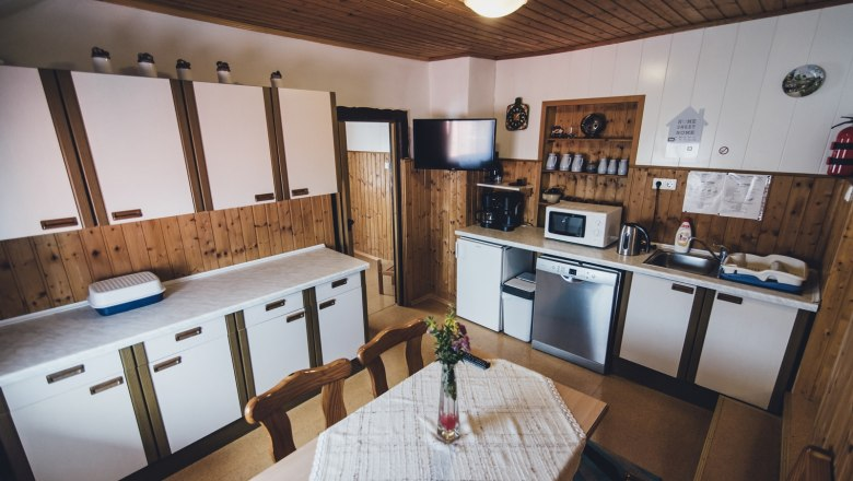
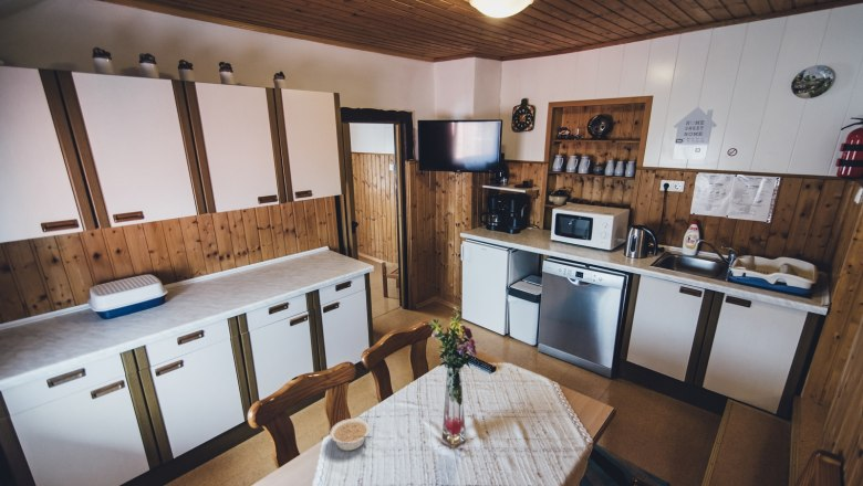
+ legume (352, 434)
